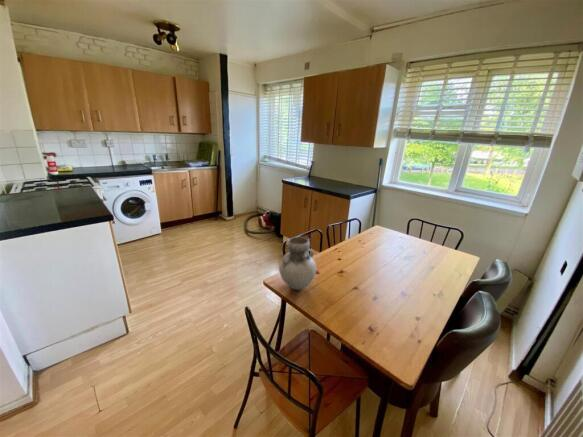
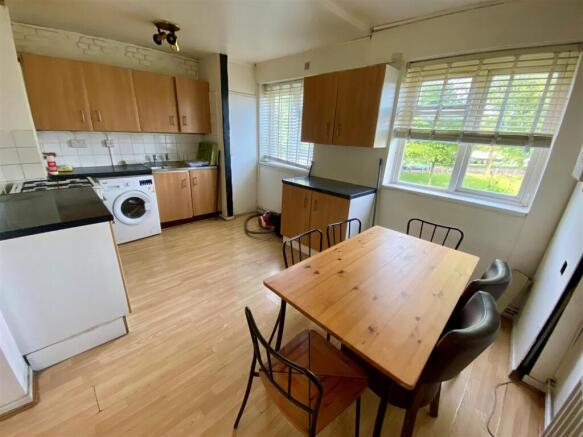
- vase (298, 263)
